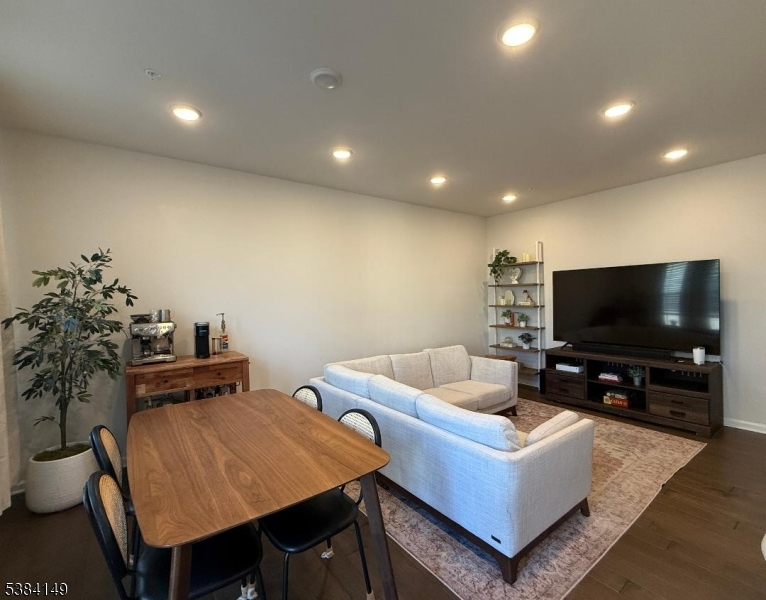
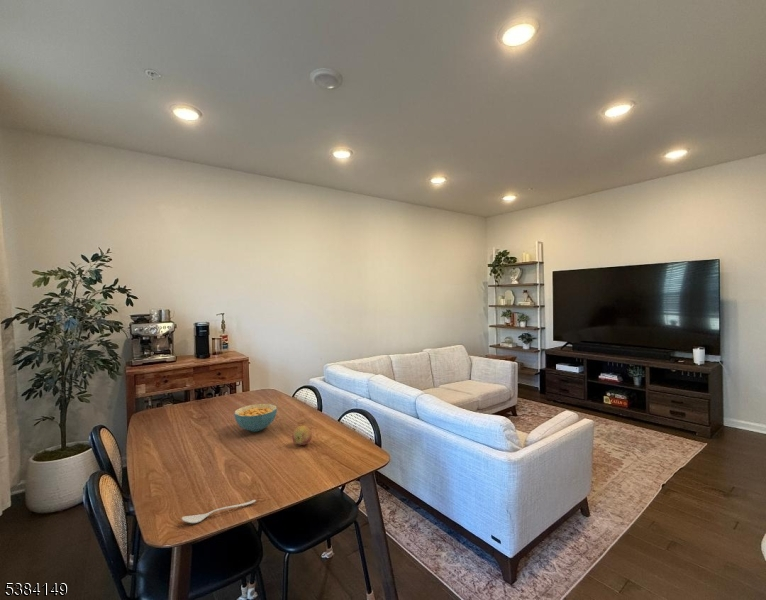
+ spoon (220, 509)
+ fruit (302, 435)
+ cereal bowl (256, 419)
